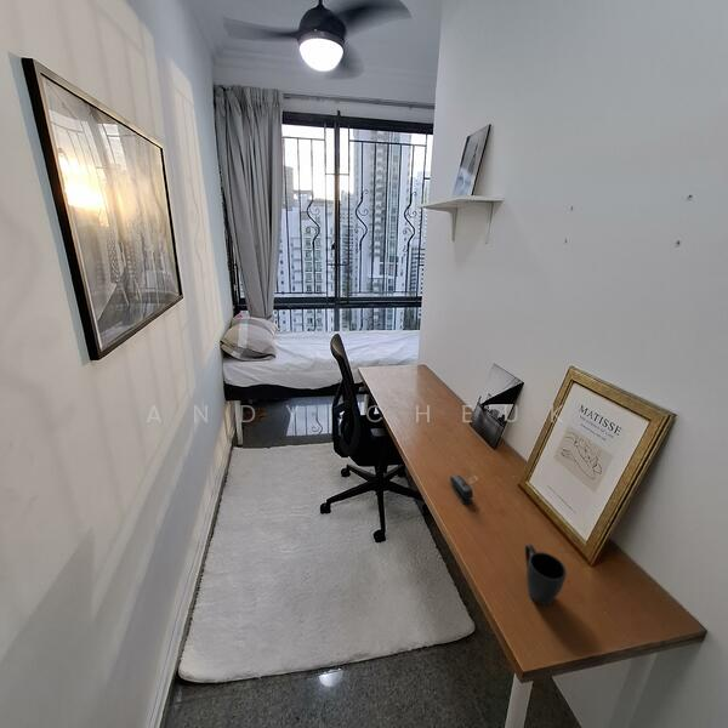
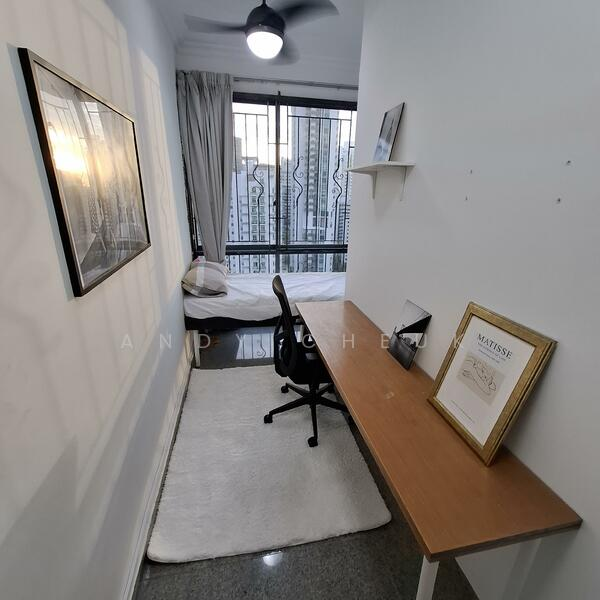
- stapler (461, 485)
- mug (539, 574)
